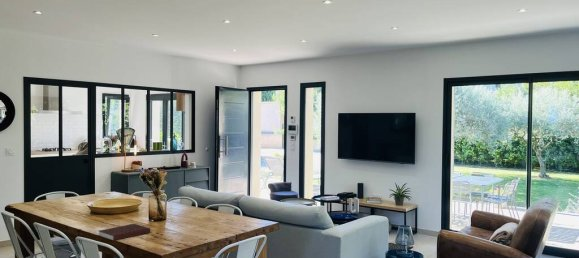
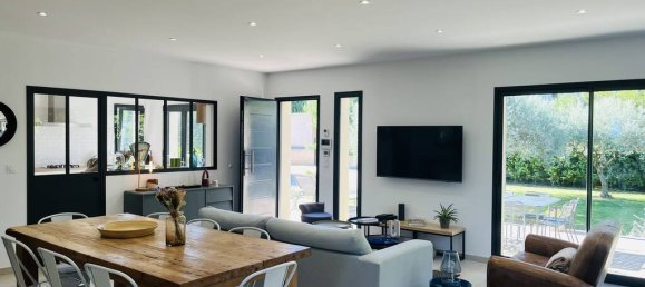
- notebook (124, 231)
